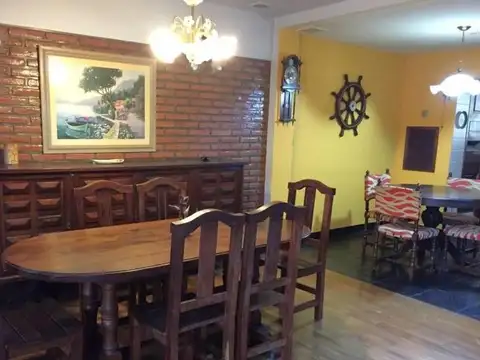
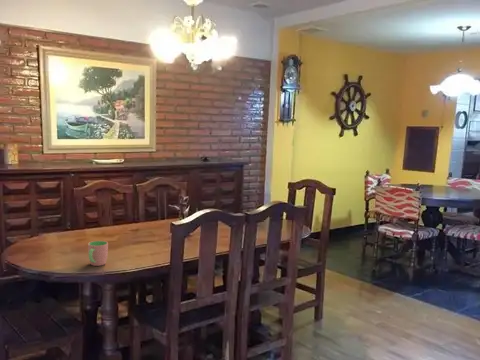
+ cup (96, 254)
